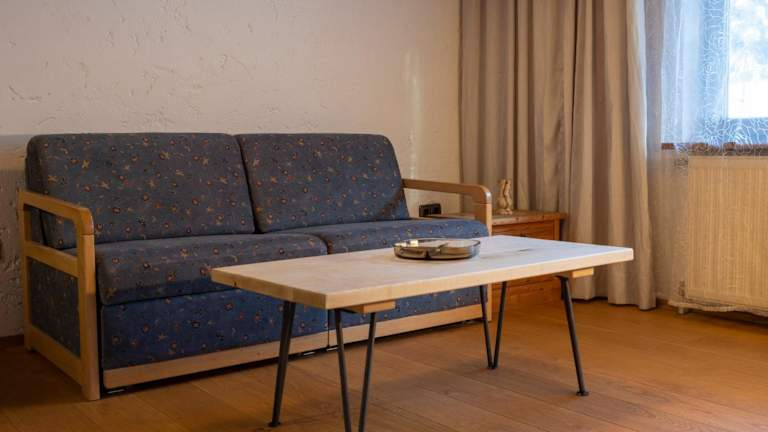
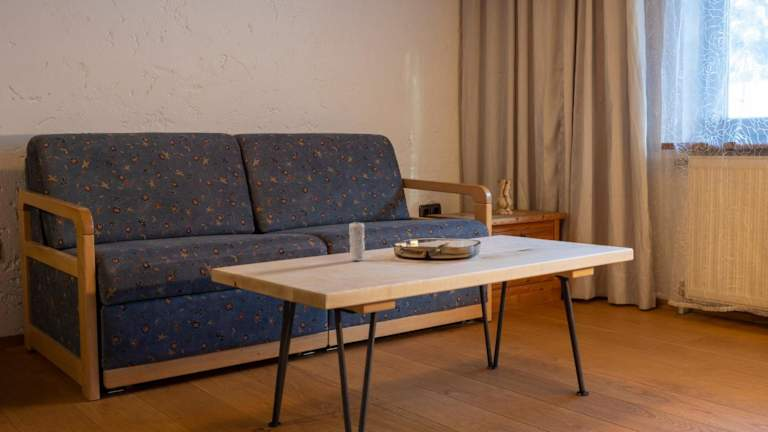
+ candle (357, 237)
